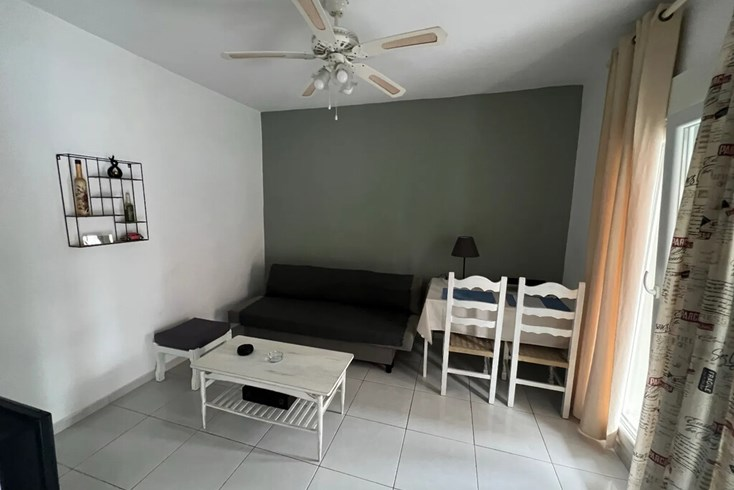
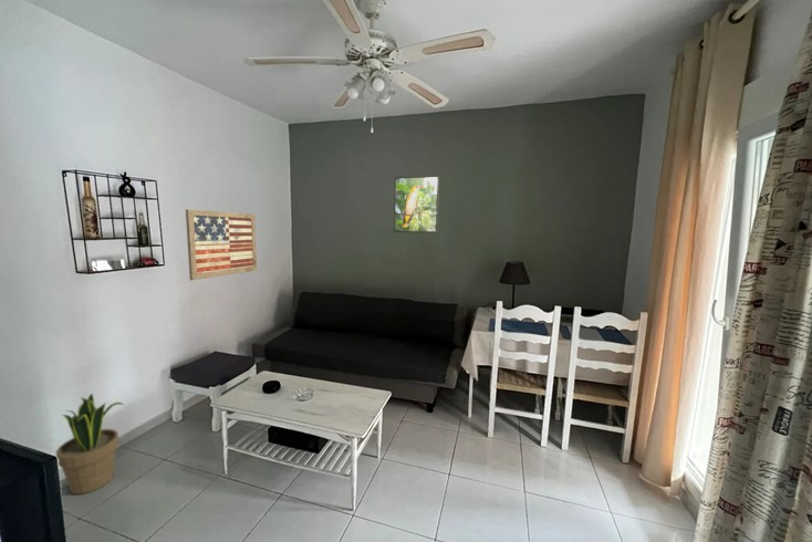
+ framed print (416, 205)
+ potted plant (93, 439)
+ wall art (226, 243)
